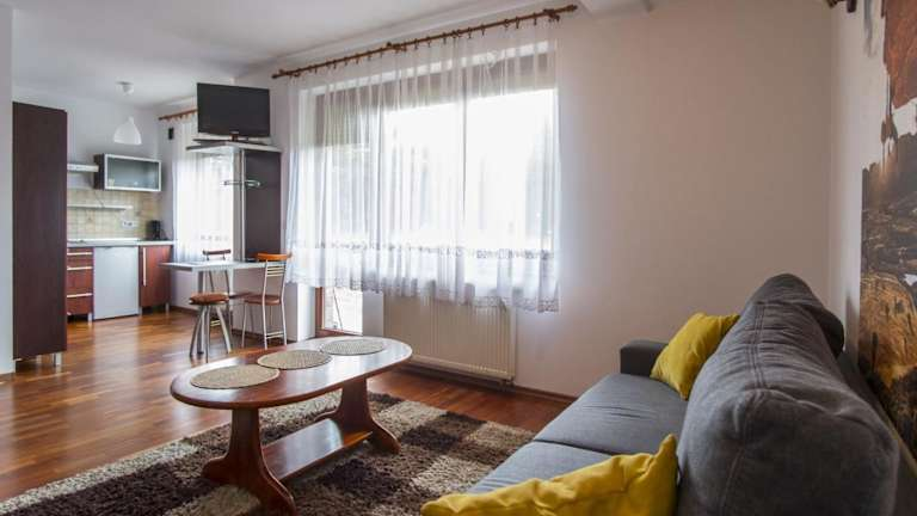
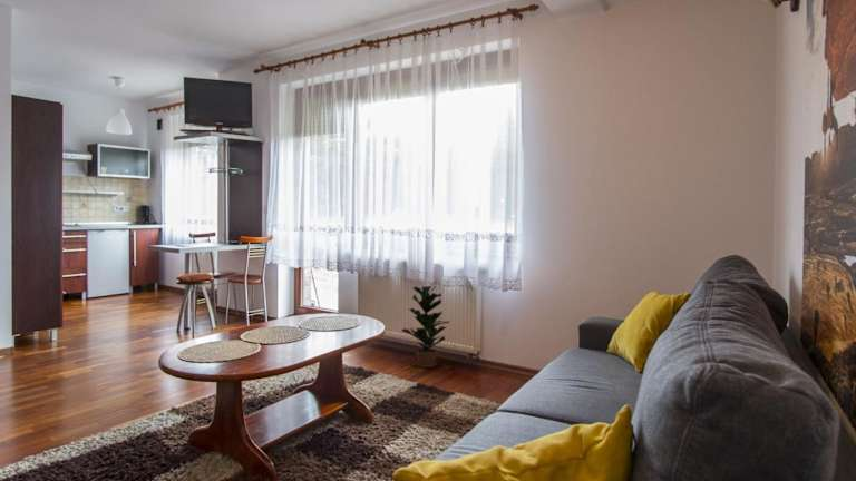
+ potted plant (428, 324)
